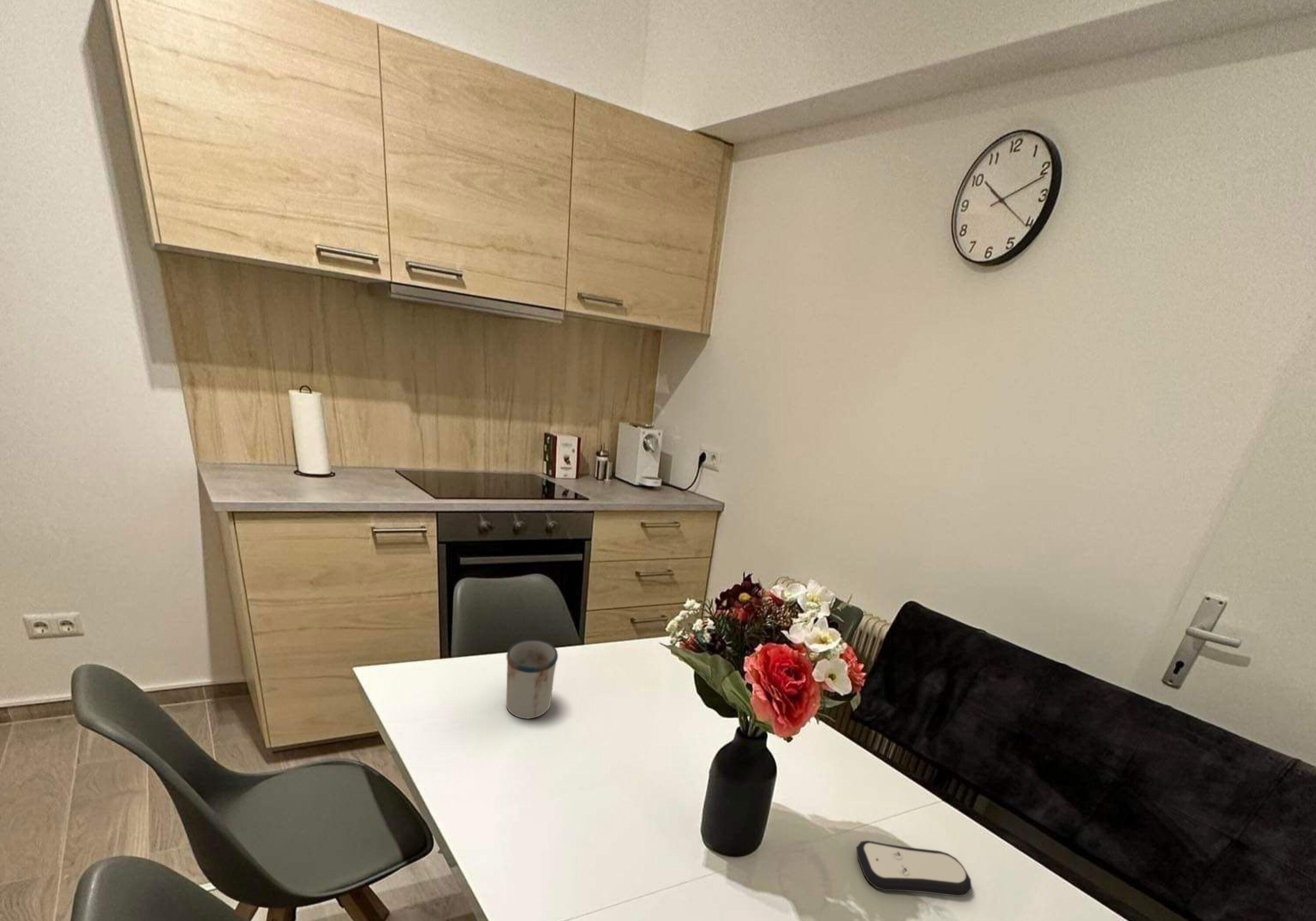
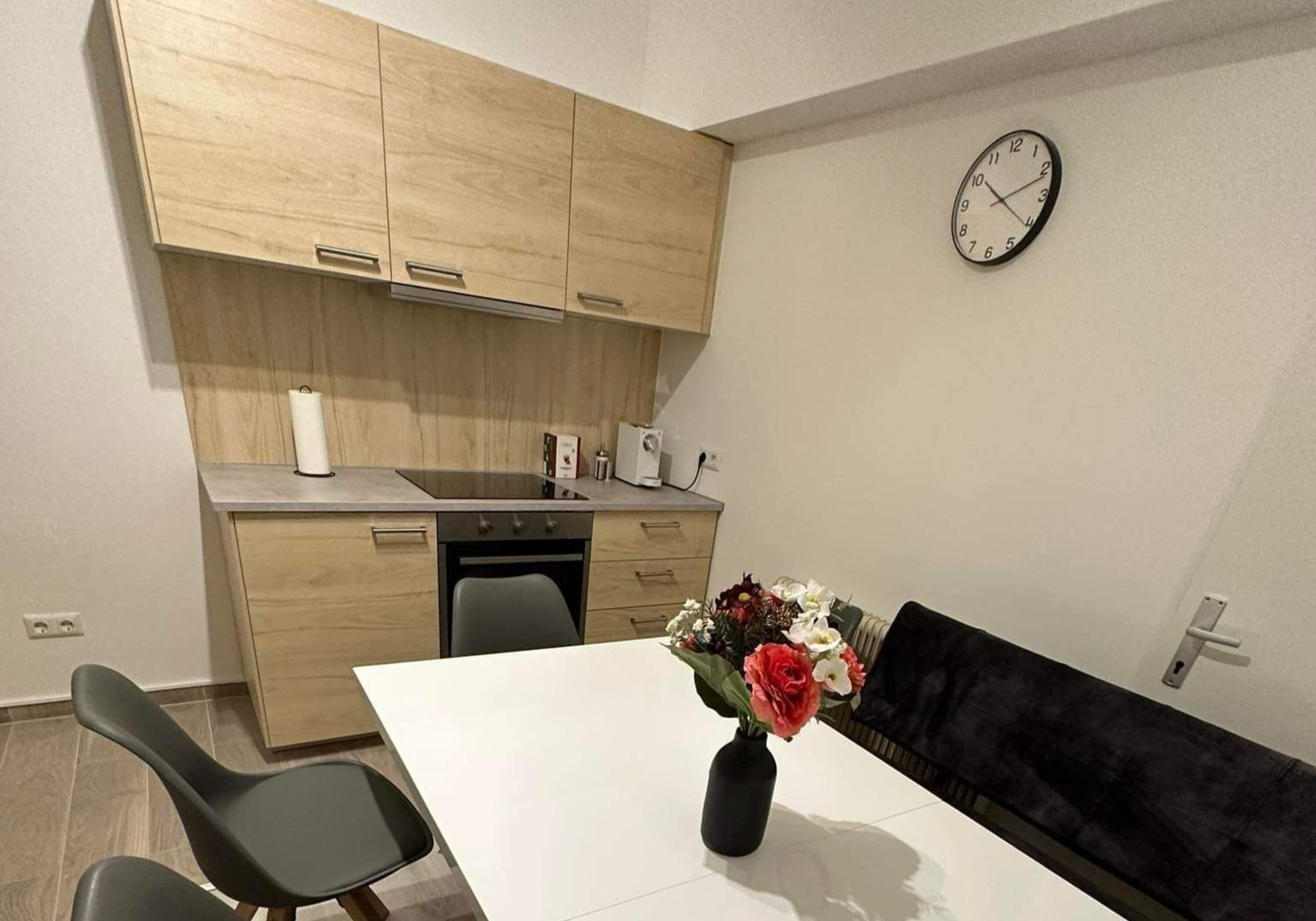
- remote control (914, 868)
- mug (529, 675)
